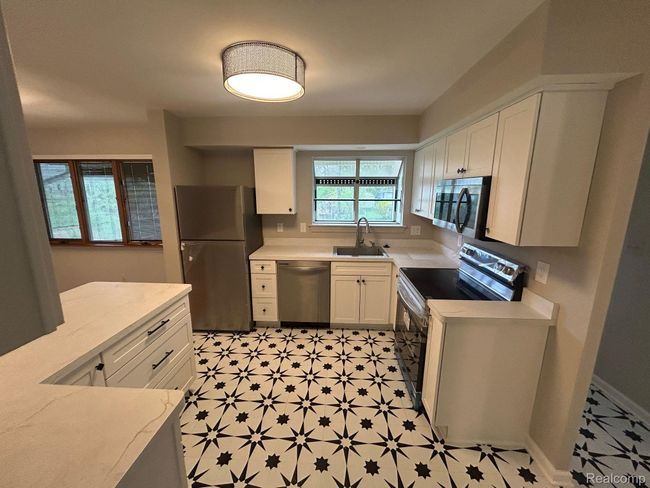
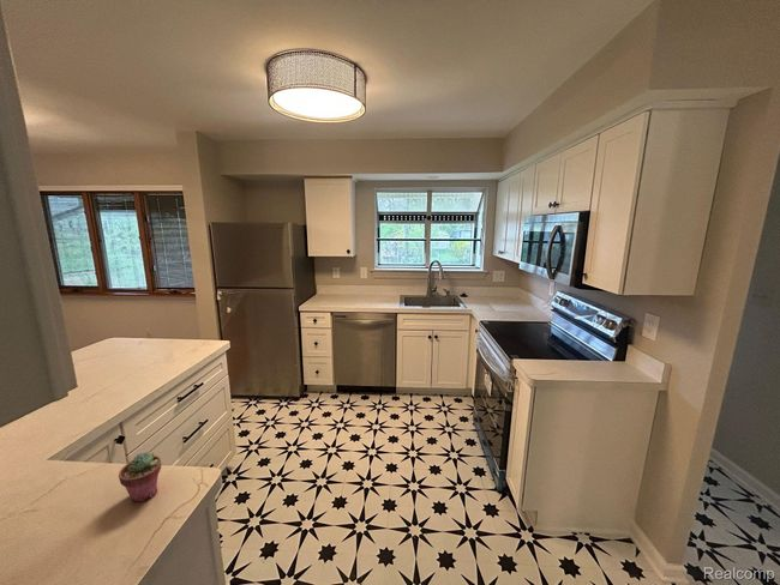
+ potted succulent (142, 474)
